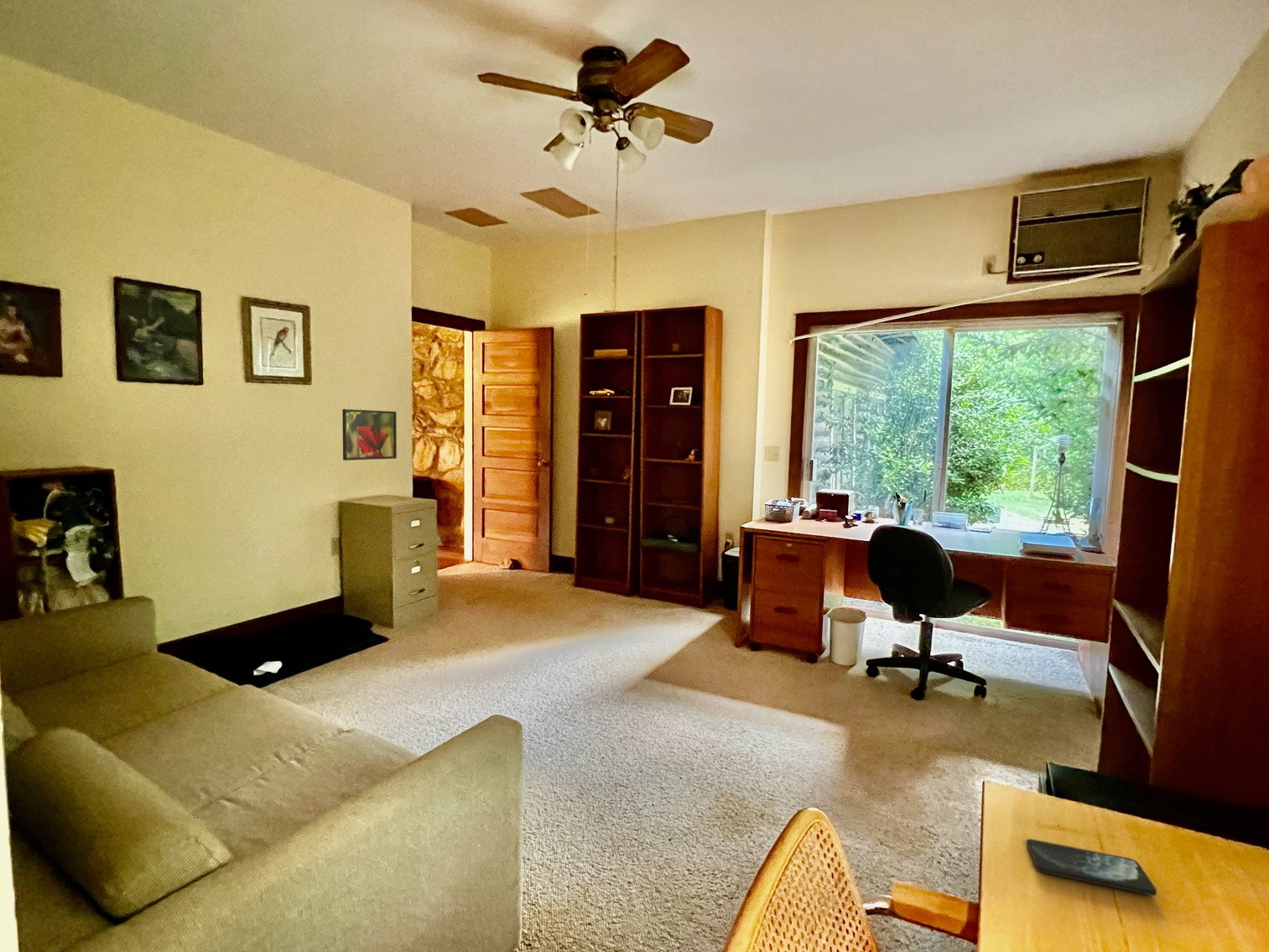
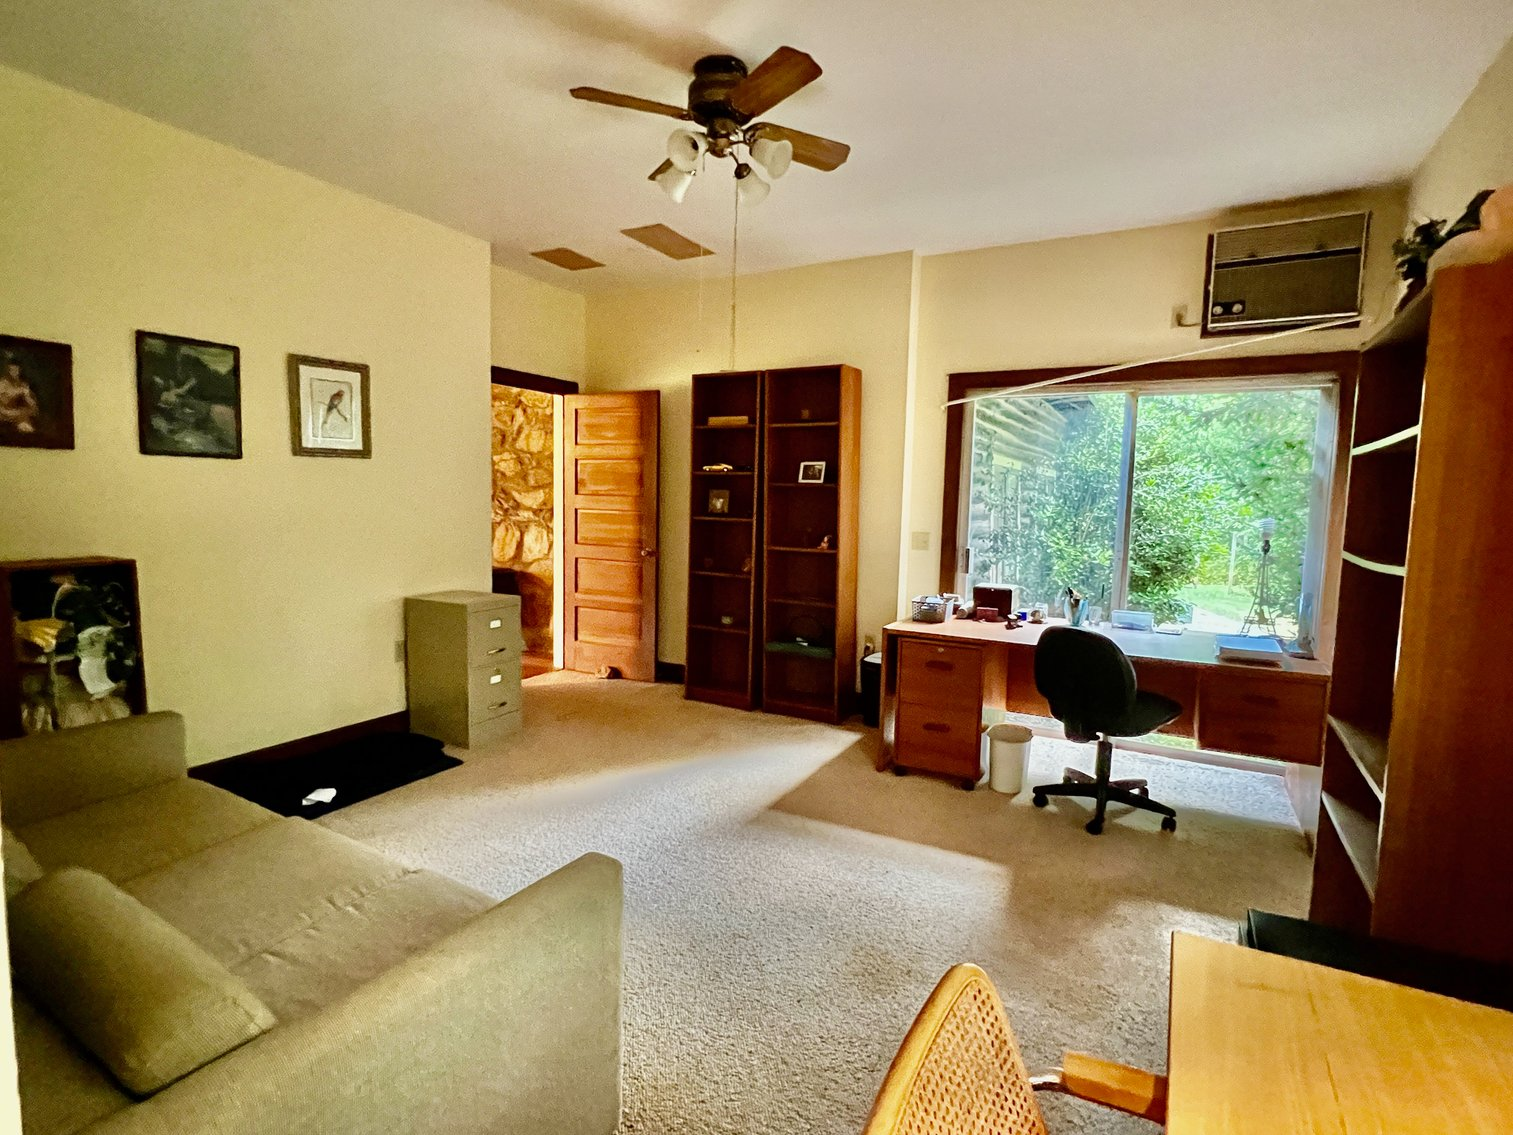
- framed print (370, 434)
- smartphone (1087, 866)
